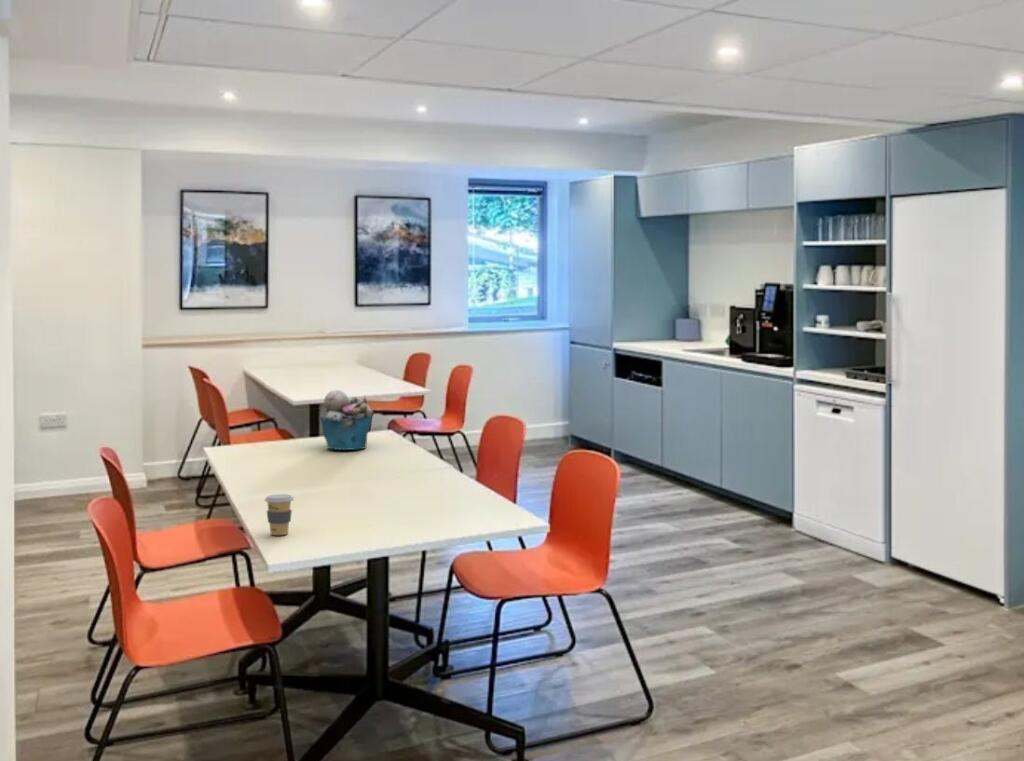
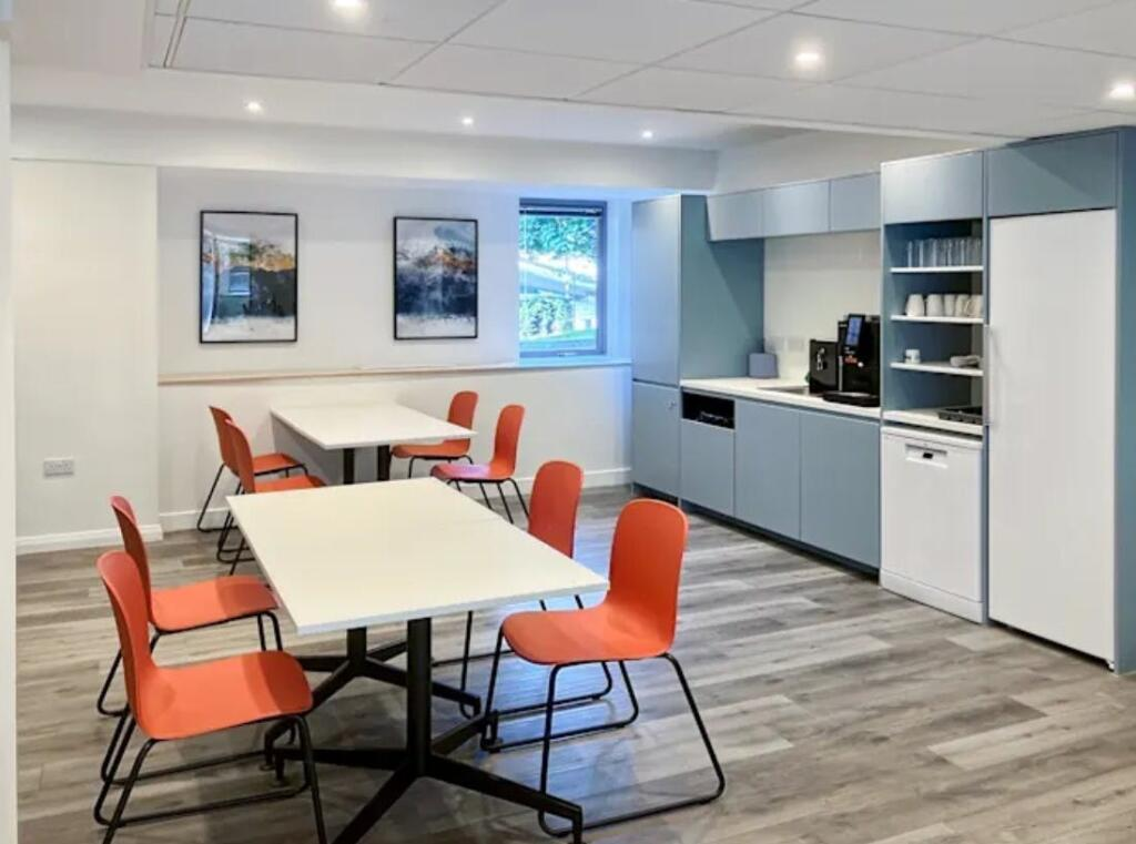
- bucket (347, 419)
- coffee cup (279, 514)
